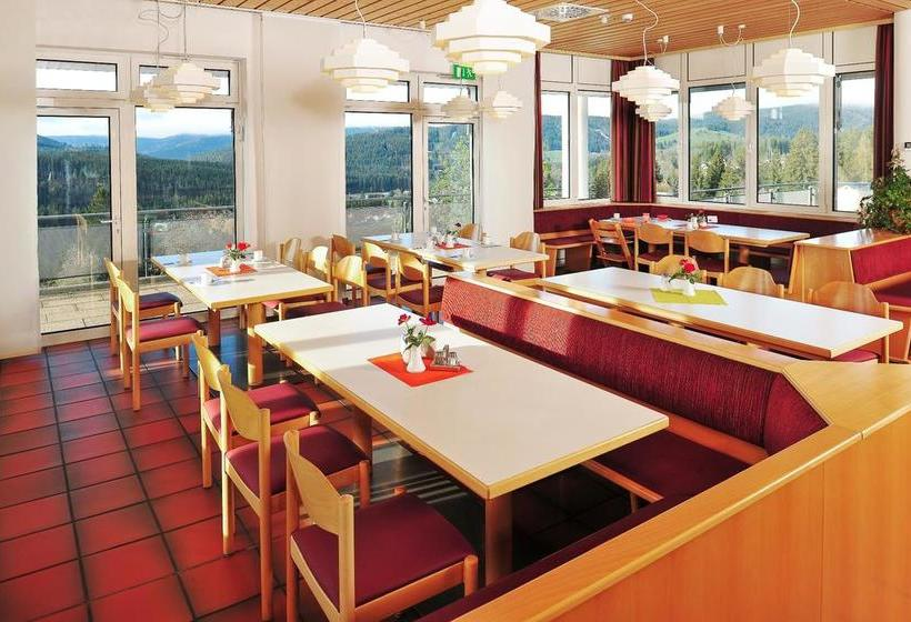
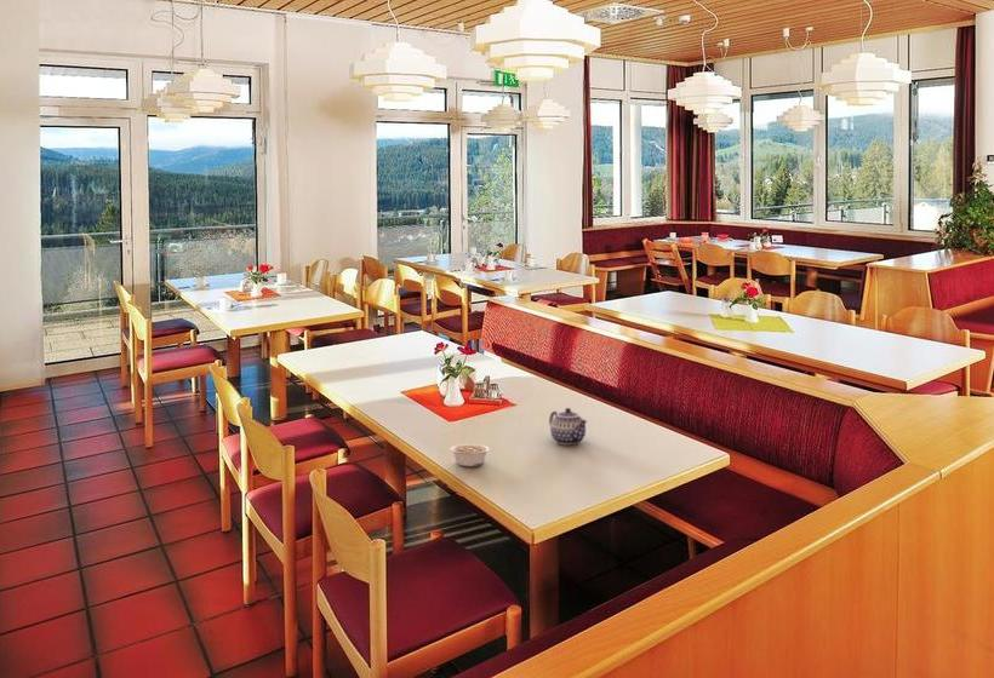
+ legume (470, 454)
+ teapot (567, 425)
